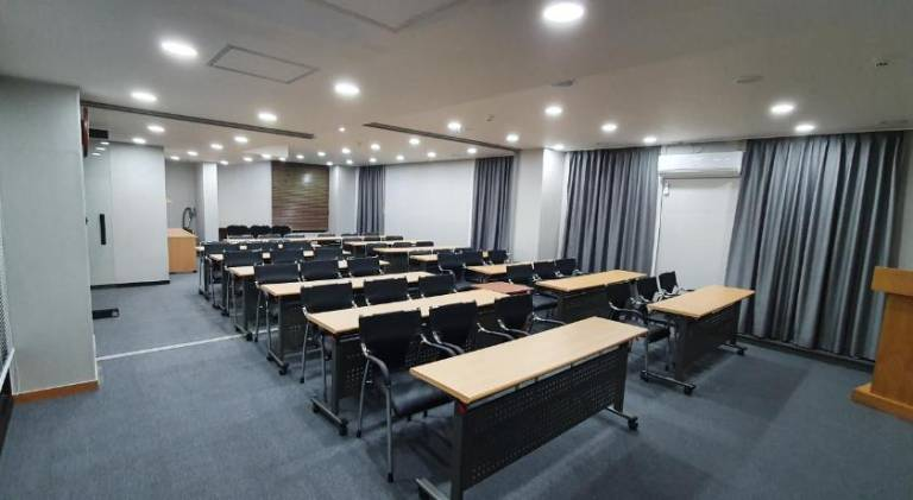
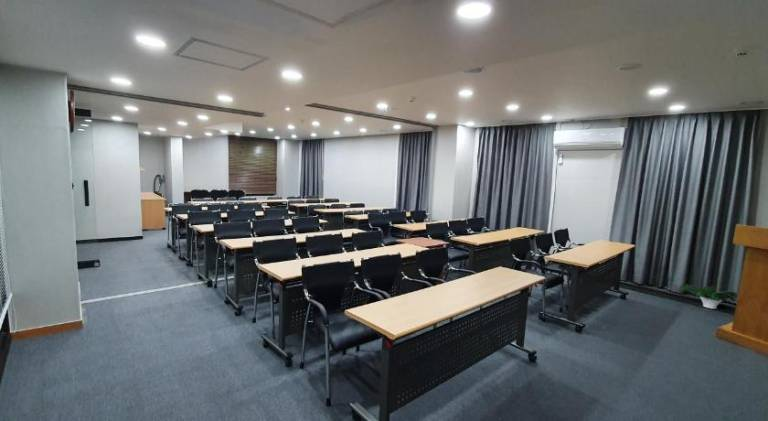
+ potted plant (707, 297)
